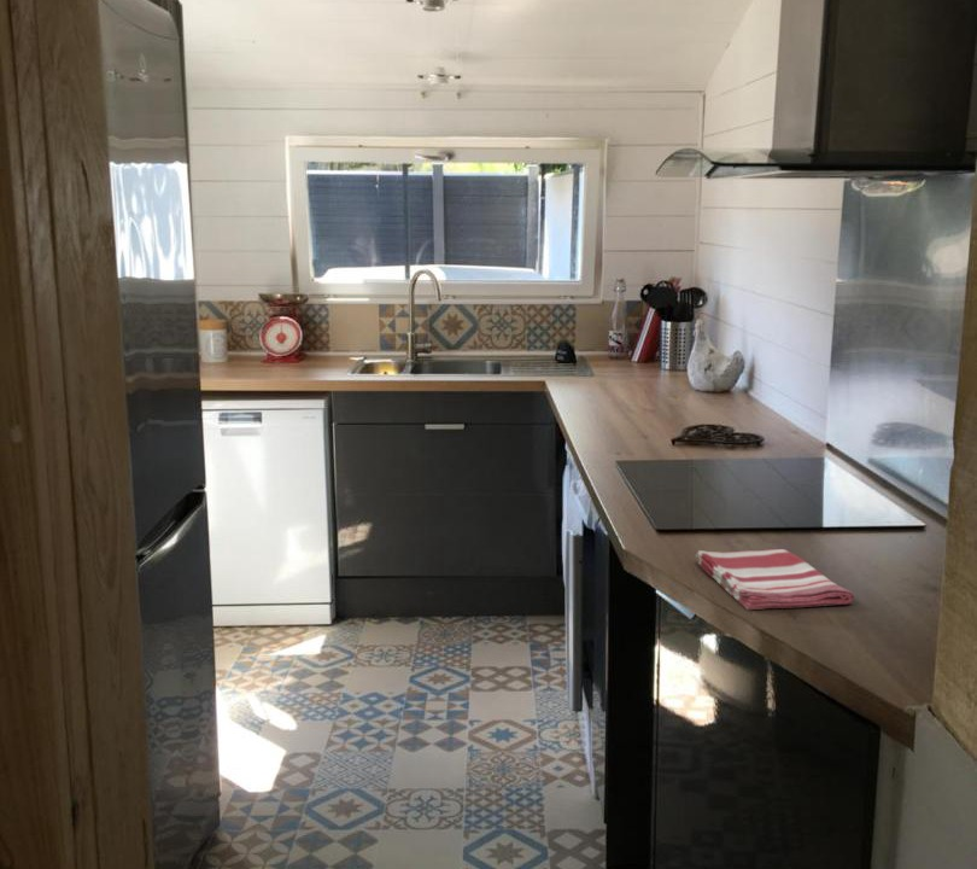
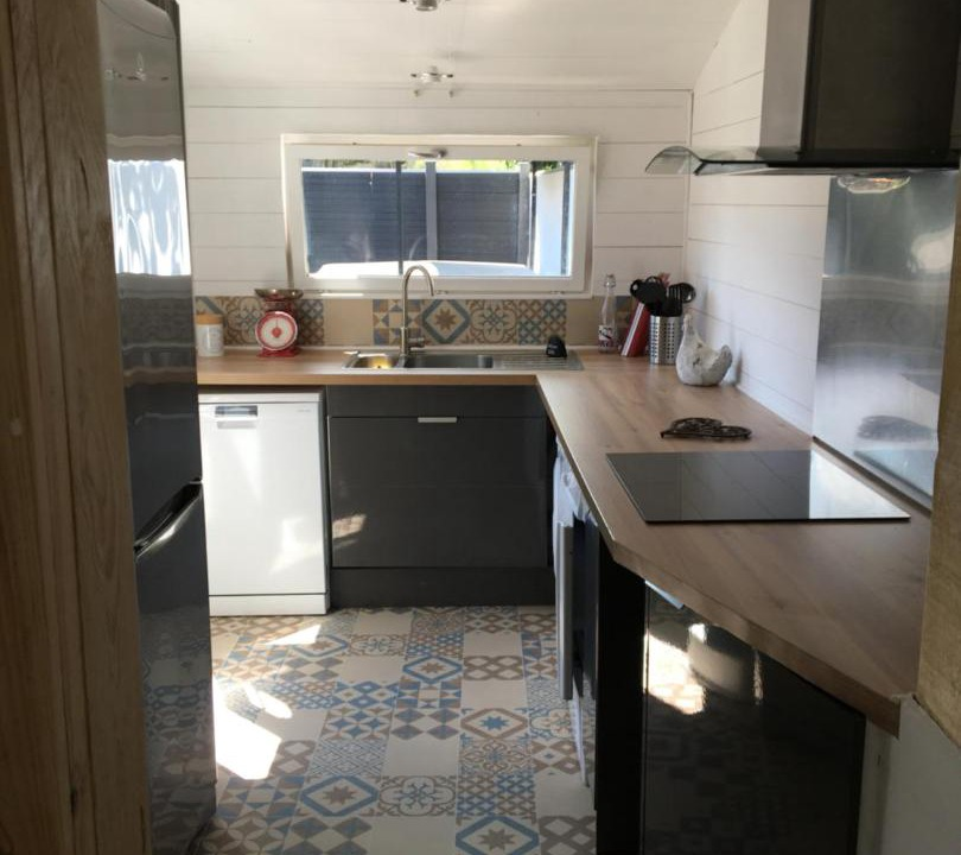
- dish towel (770, 575)
